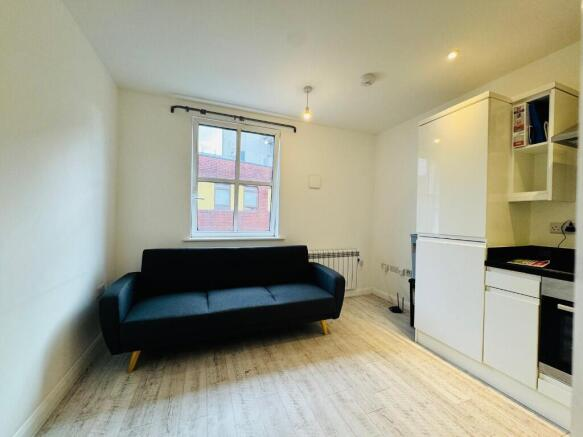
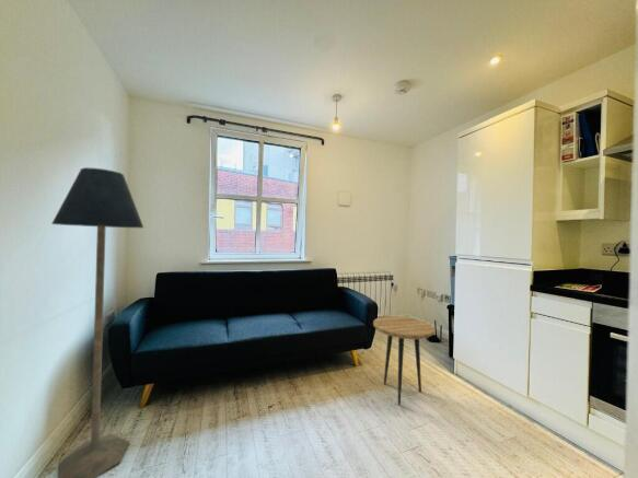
+ side table (402, 359)
+ floor lamp (97, 314)
